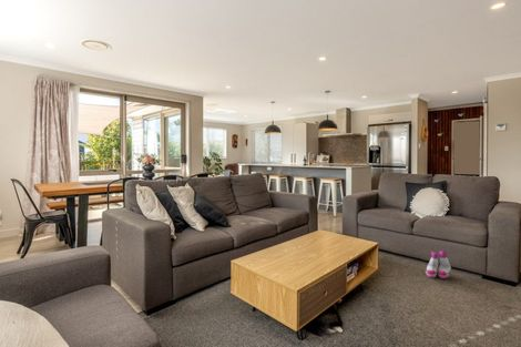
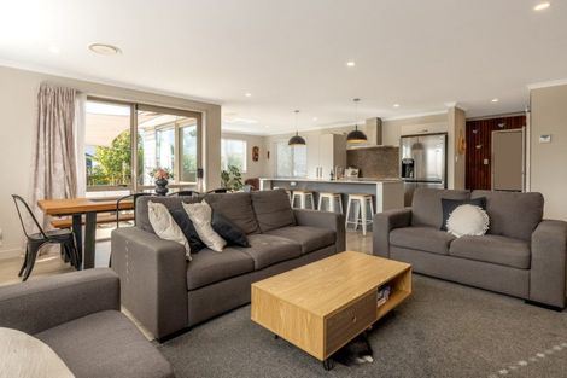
- boots (438, 263)
